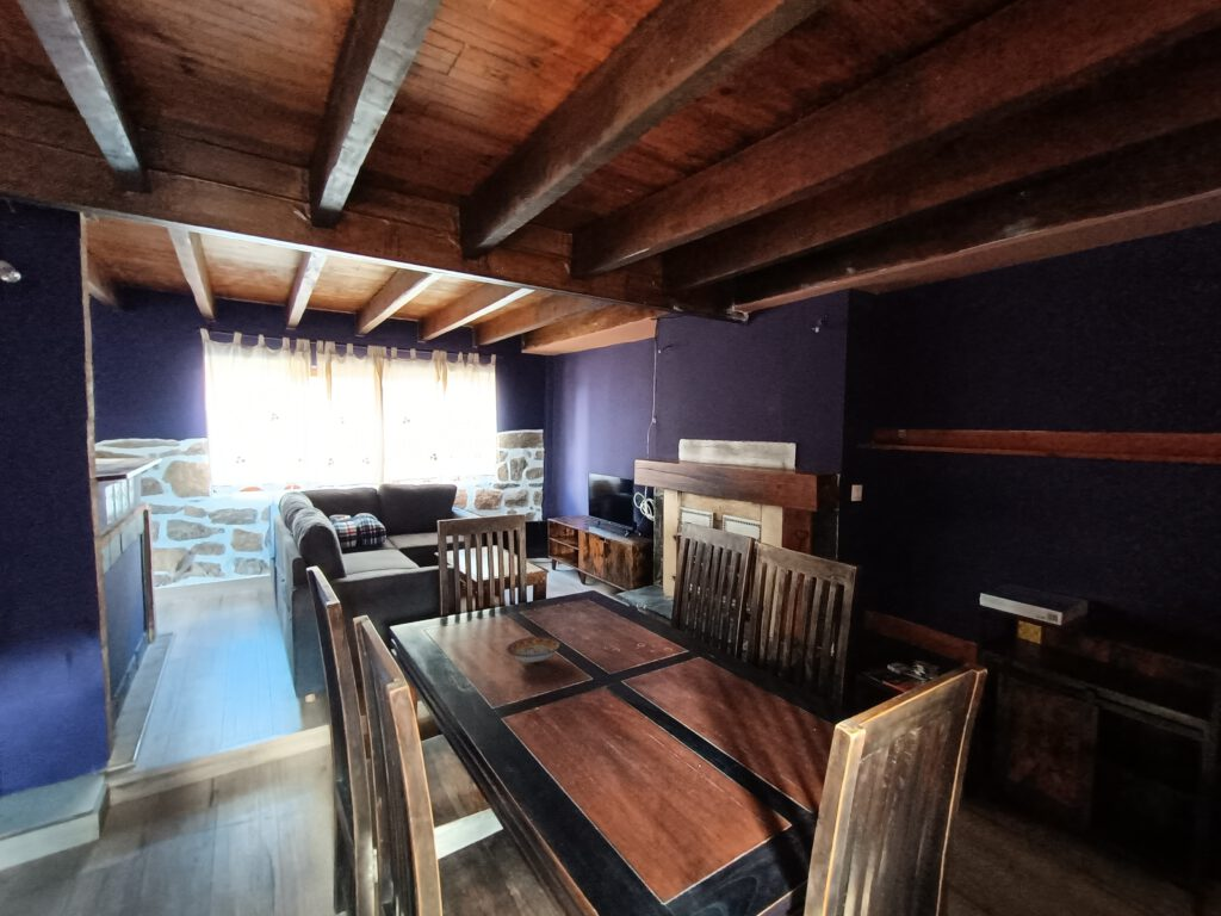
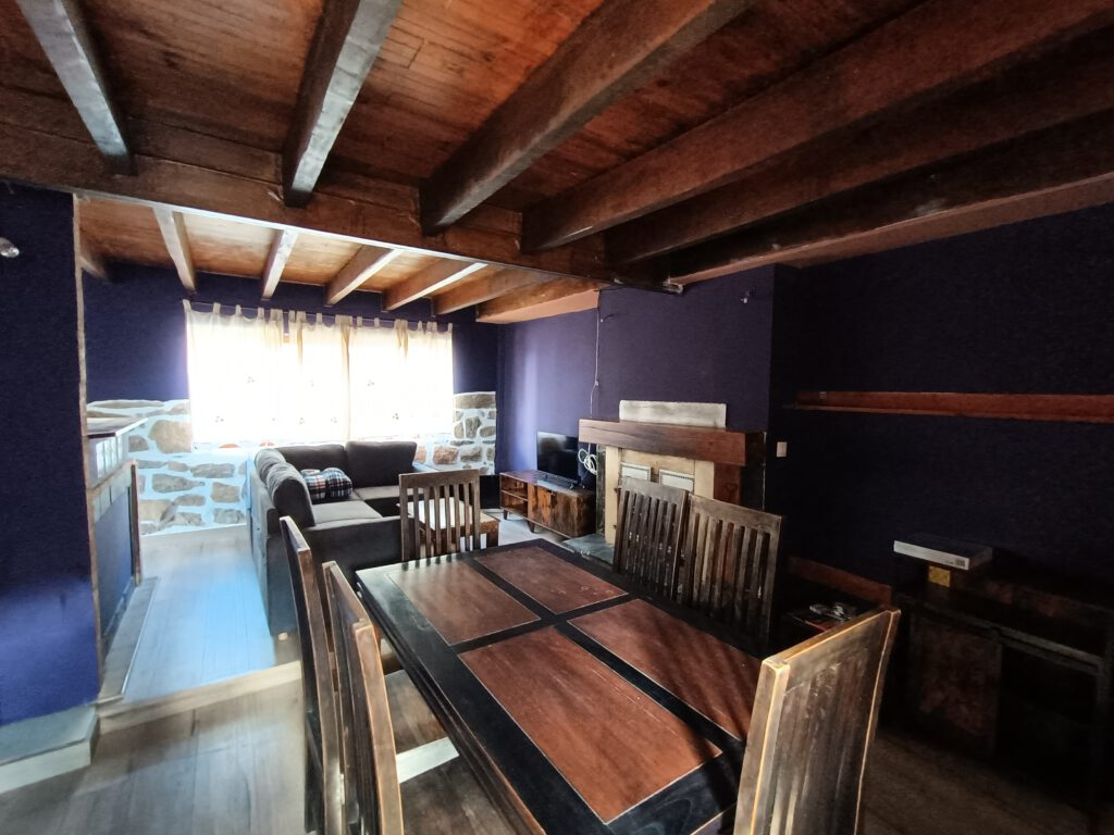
- bowl (534, 652)
